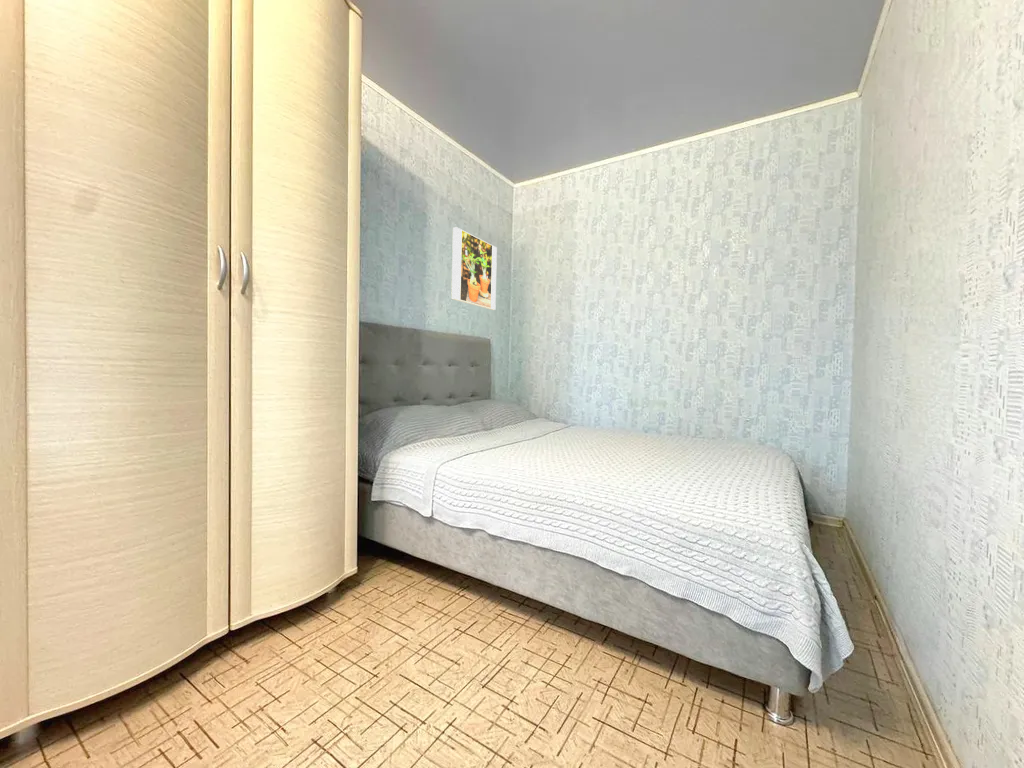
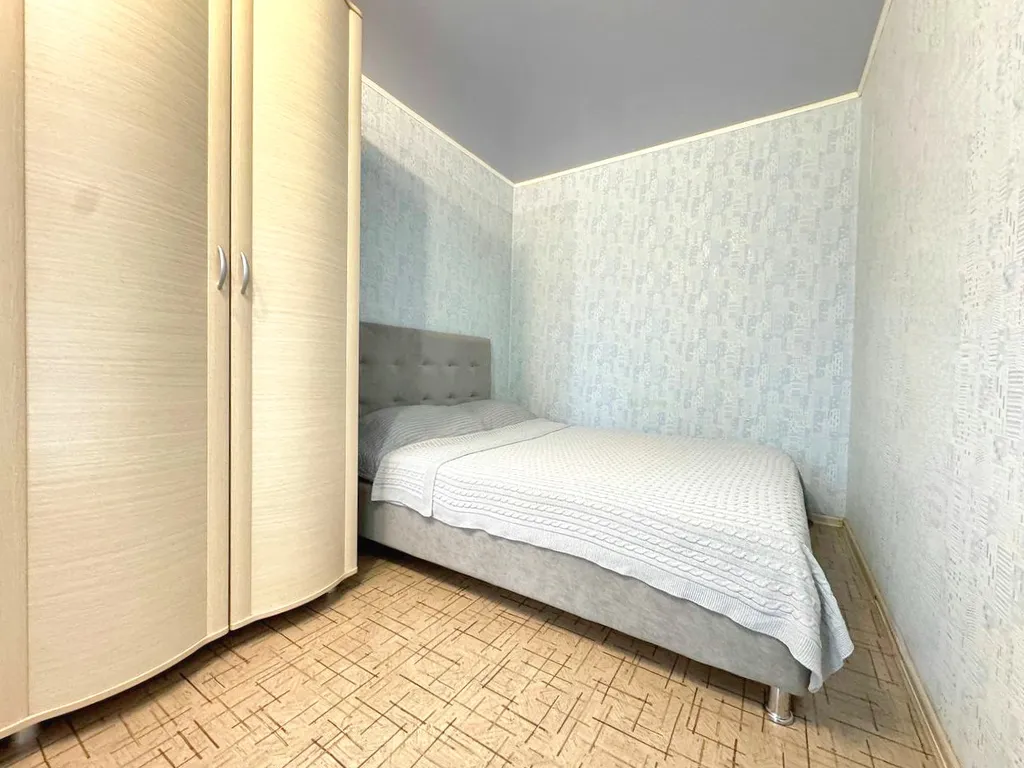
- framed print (475, 271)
